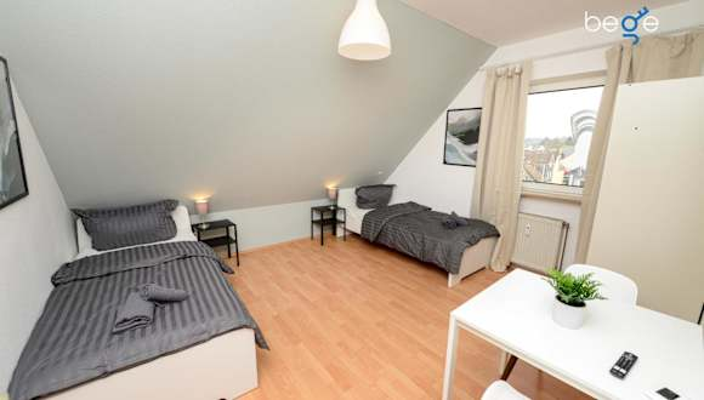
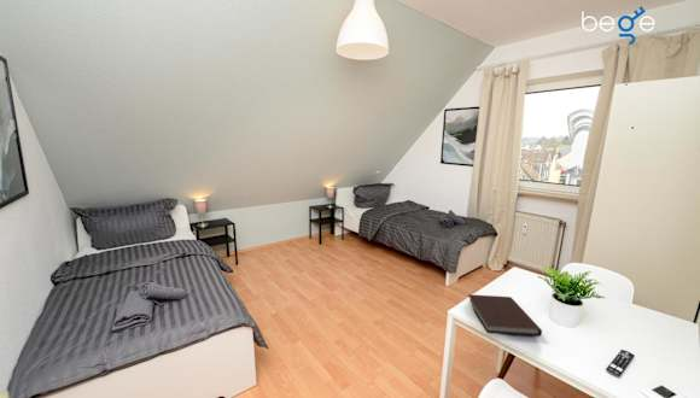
+ notebook (500, 312)
